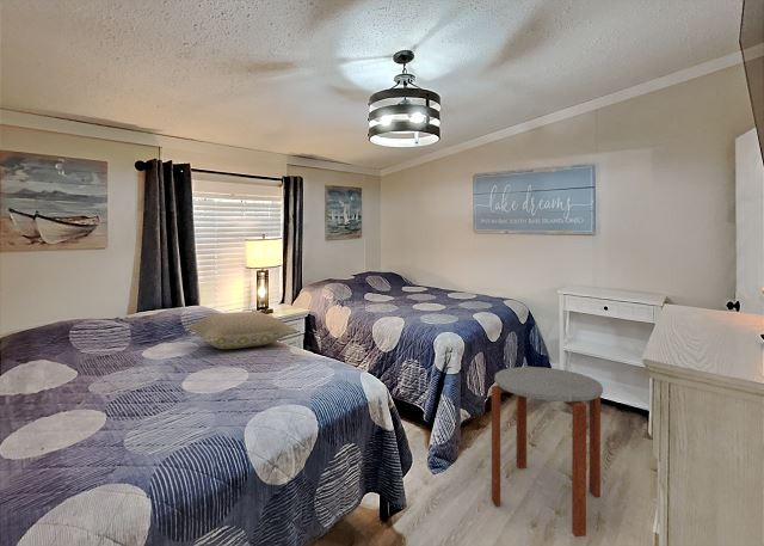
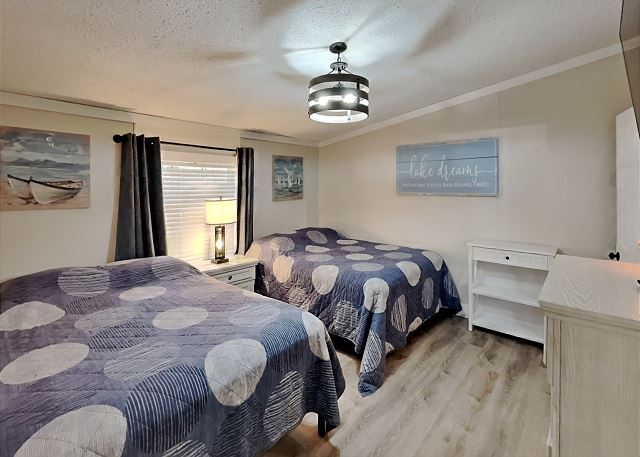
- side table (525, 438)
- pillow (240, 329)
